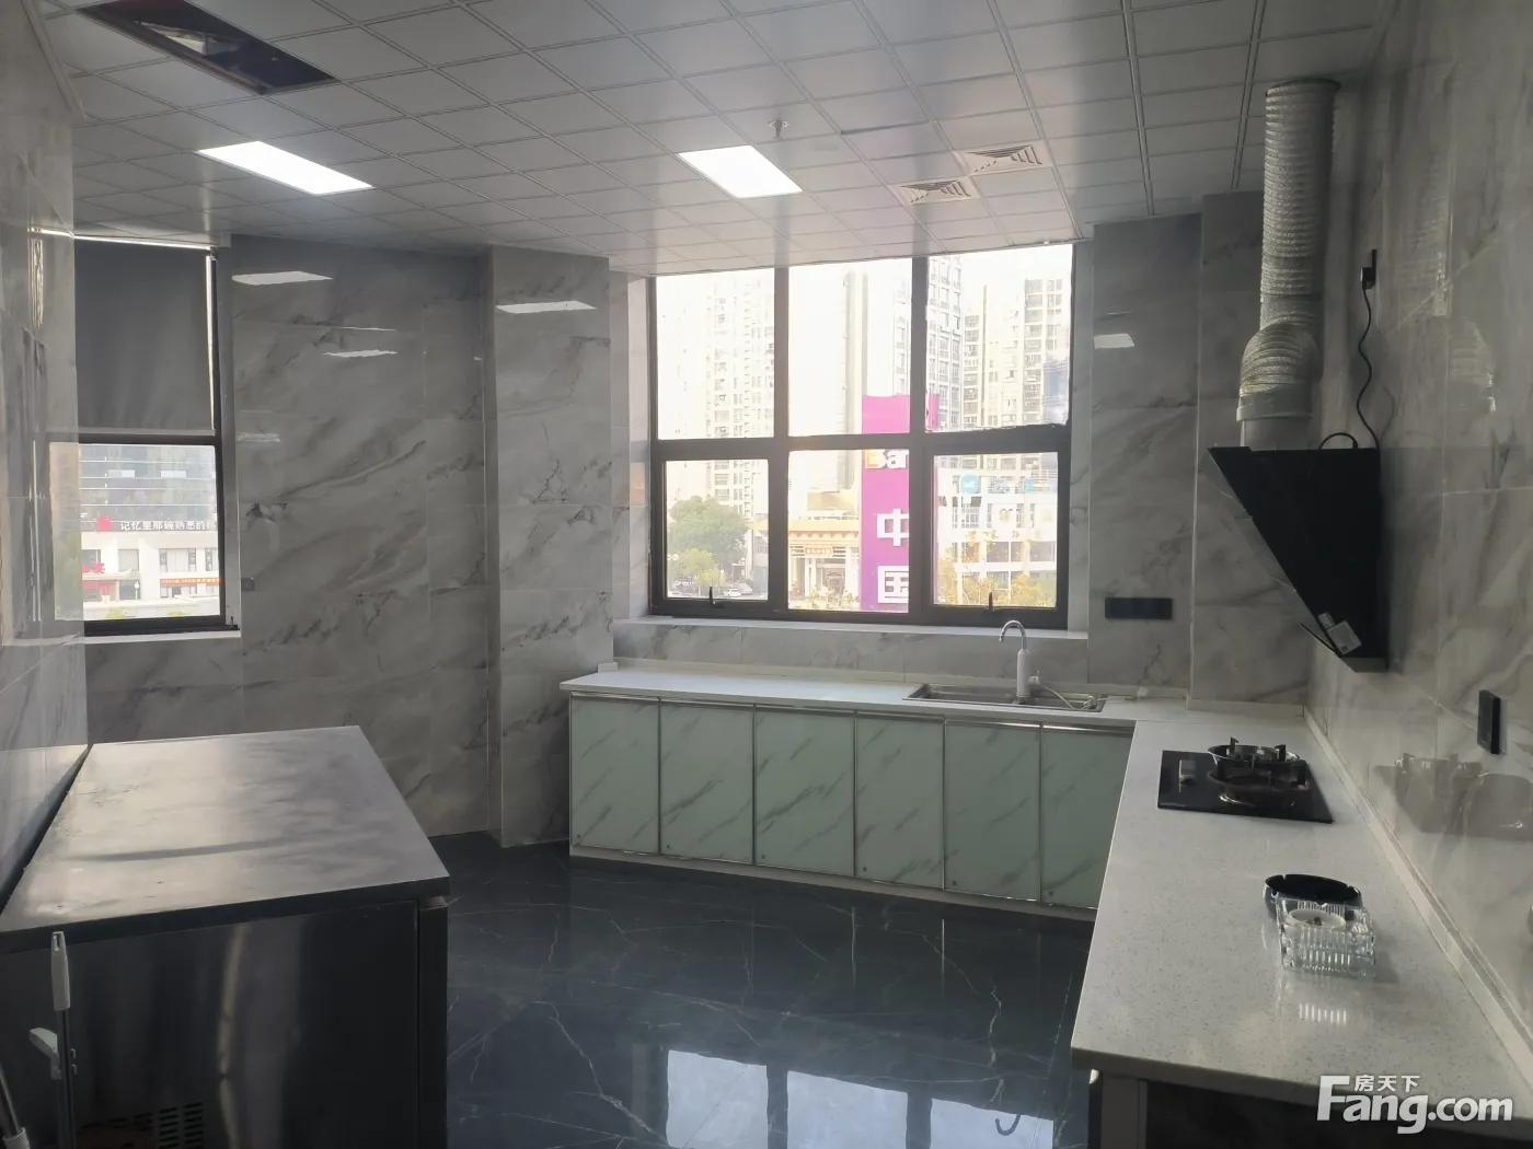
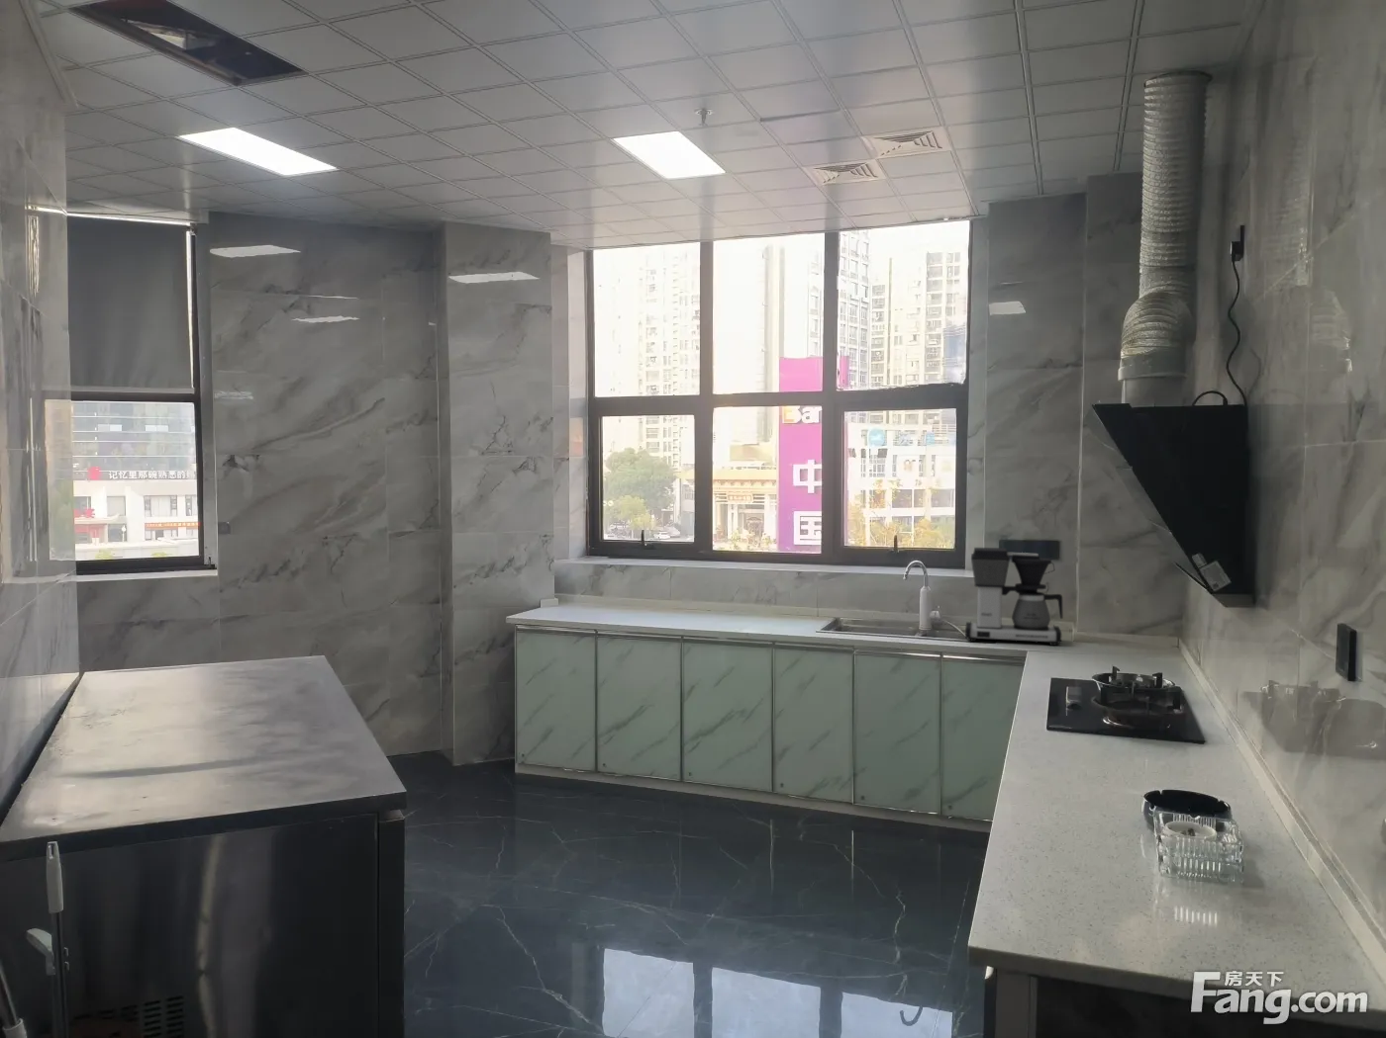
+ coffee maker (1017, 592)
